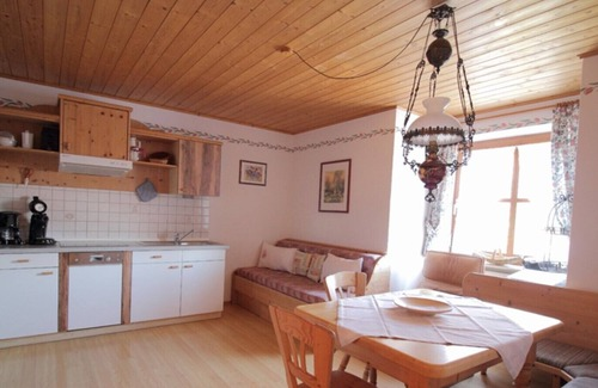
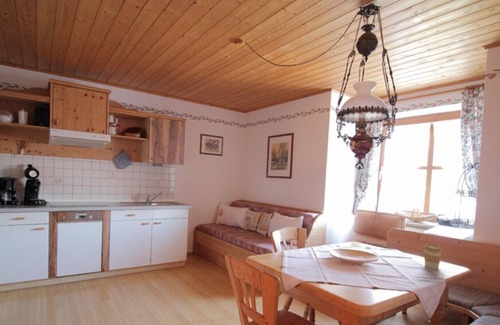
+ coffee cup (432, 256)
